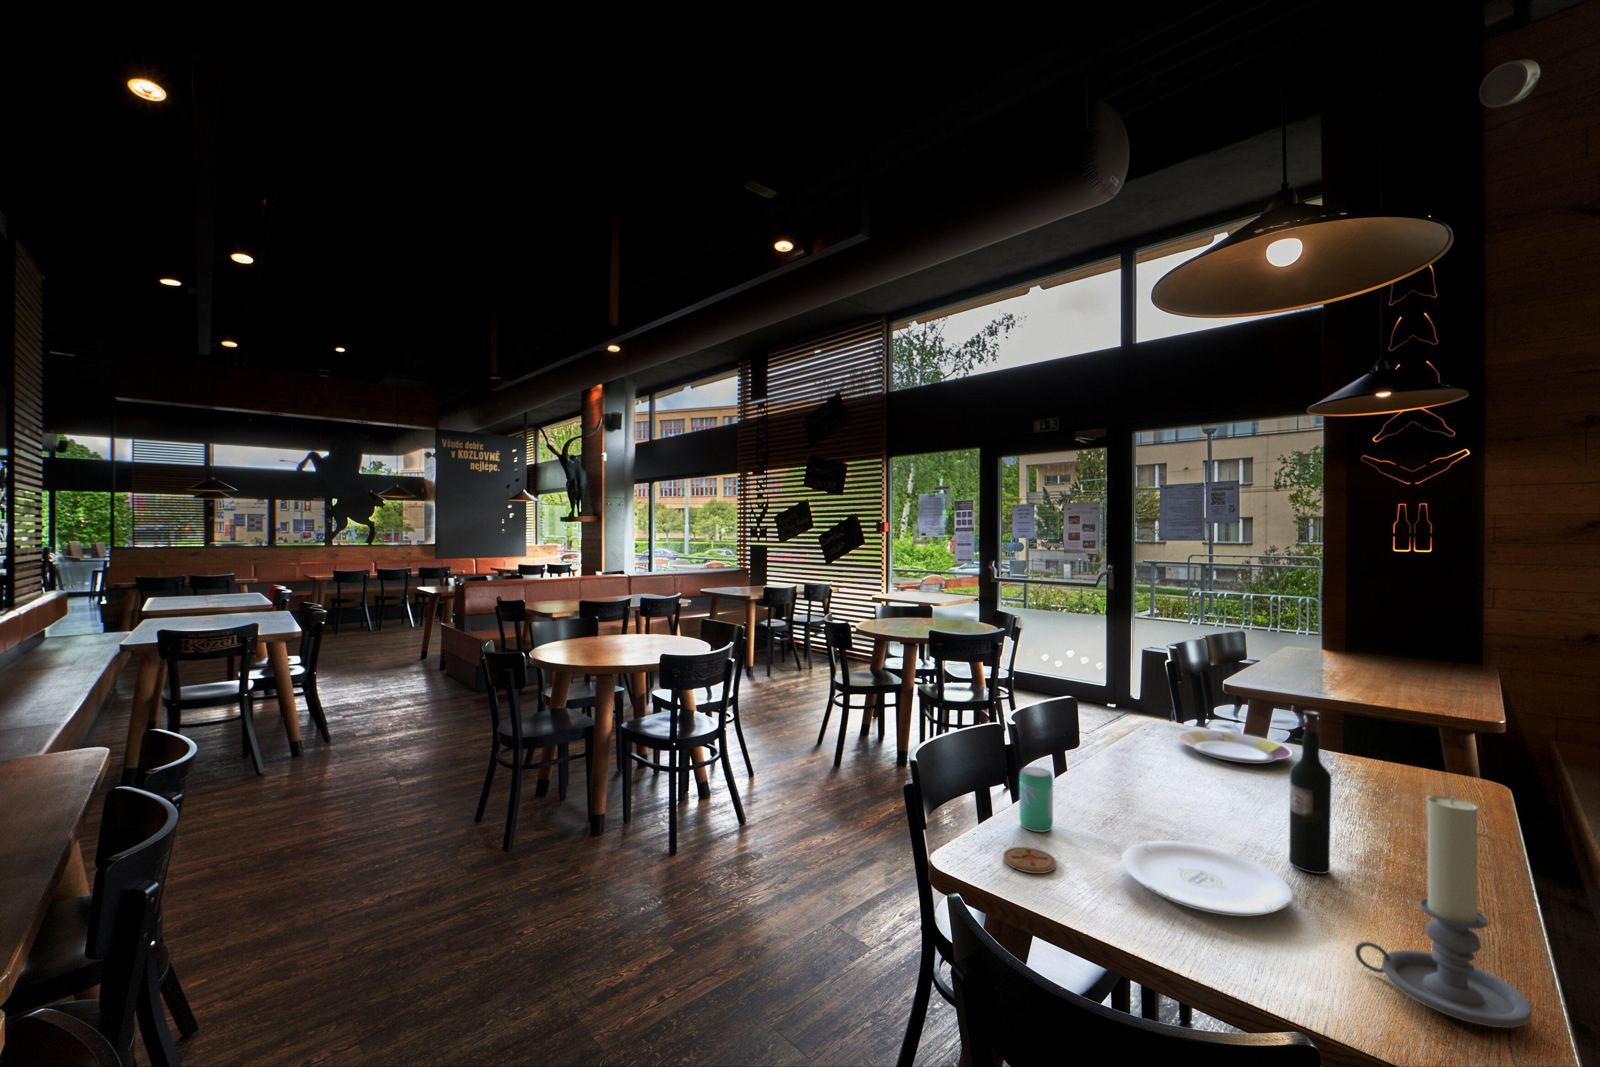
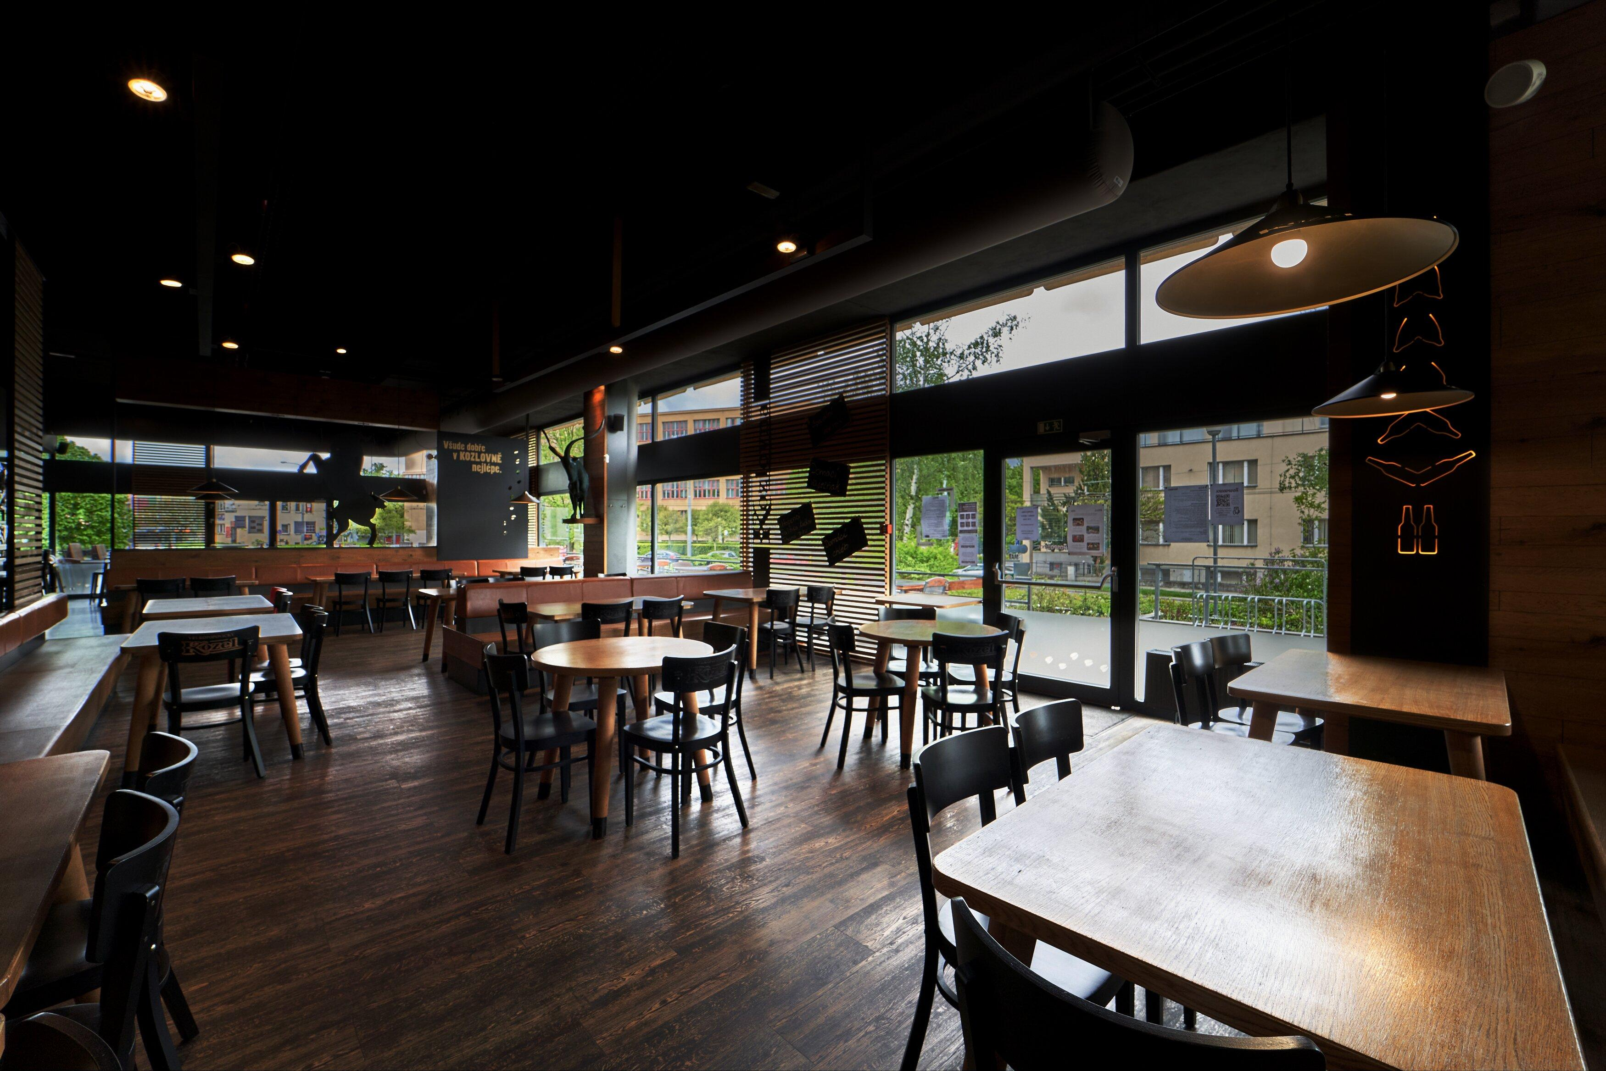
- coaster (1029, 860)
- plate (1233, 748)
- plate (1202, 879)
- wine bottle (1309, 790)
- candle holder (1437, 894)
- beverage can (1035, 798)
